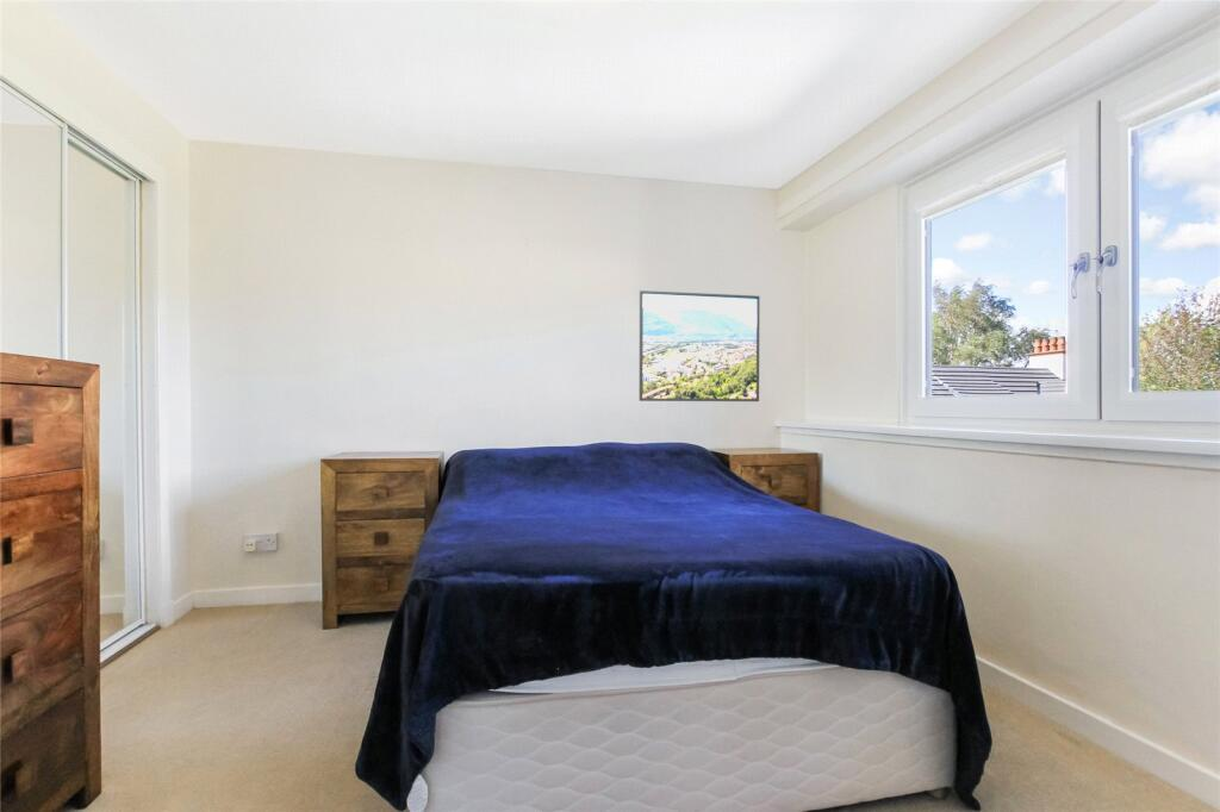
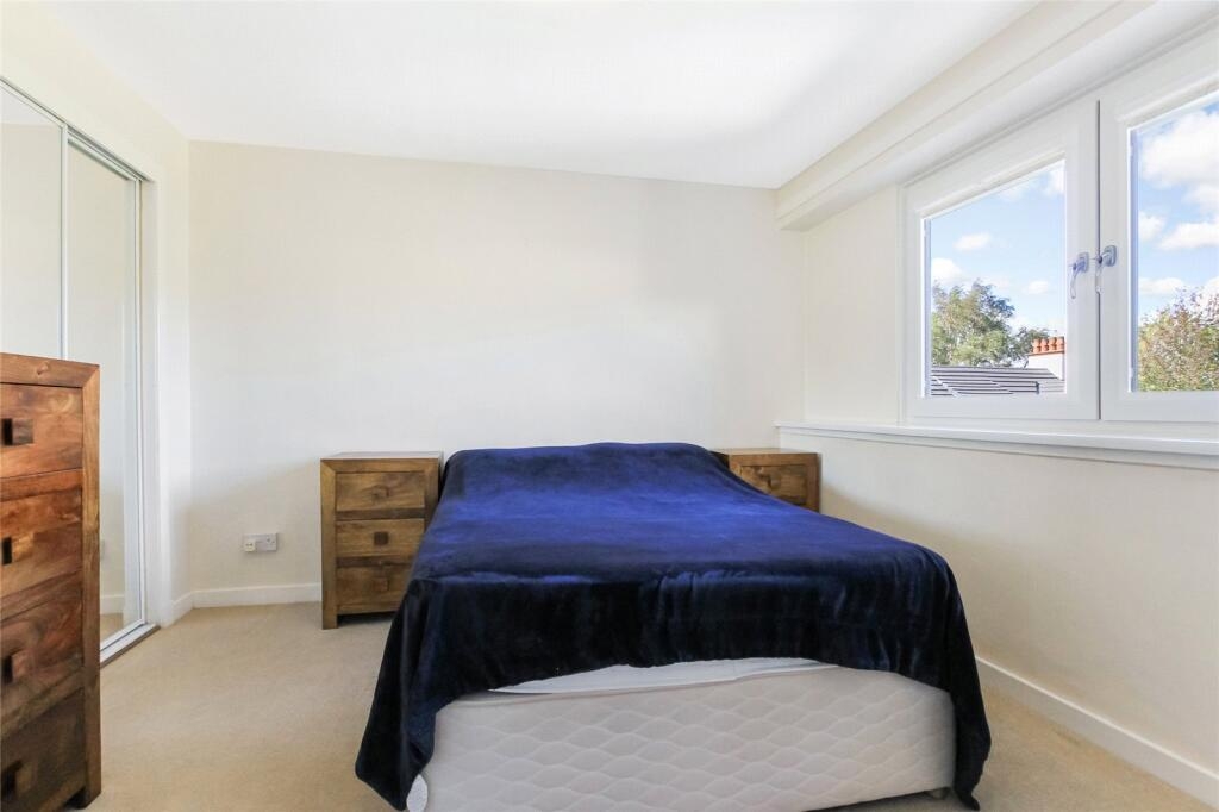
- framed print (699, 346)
